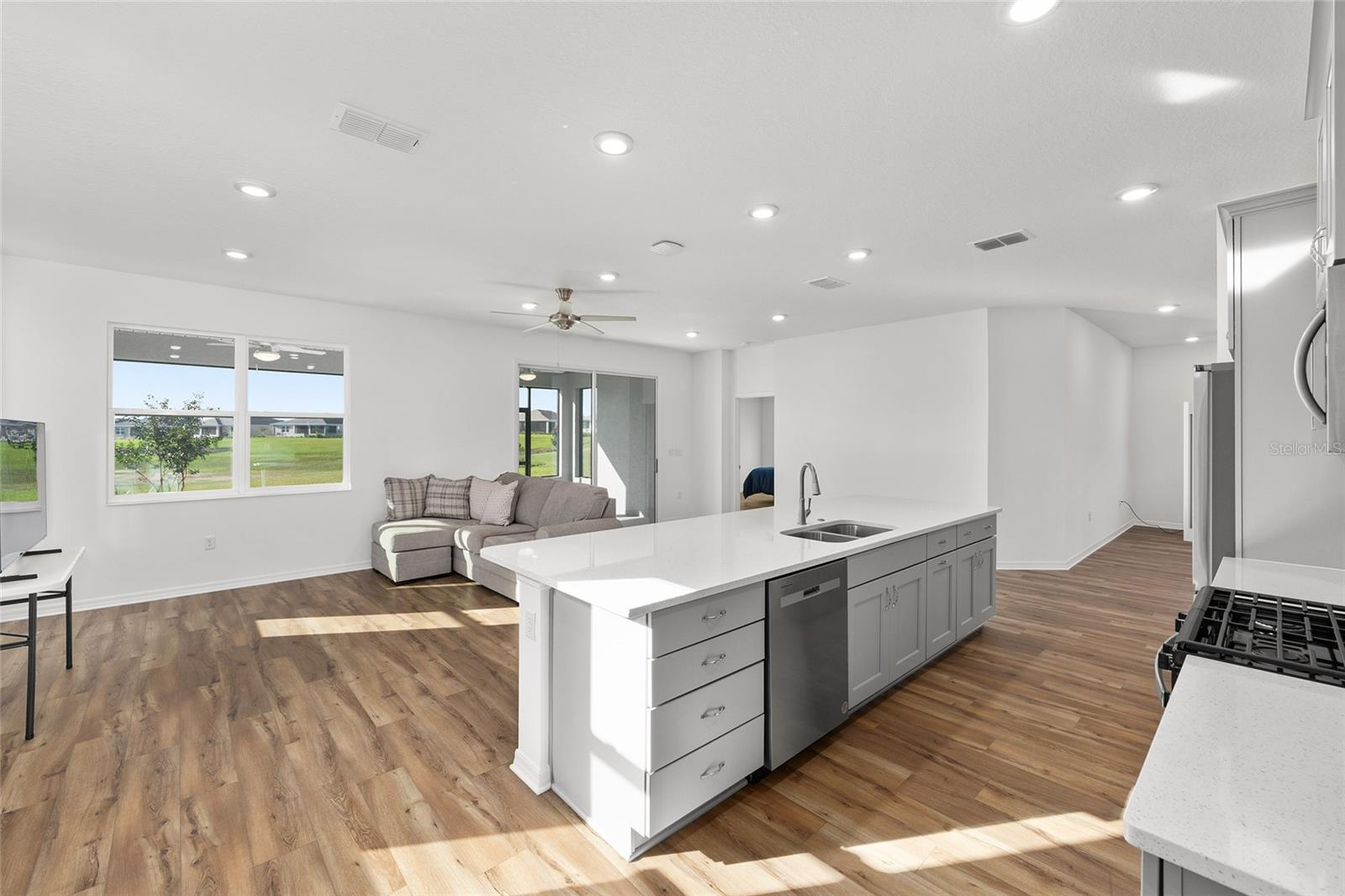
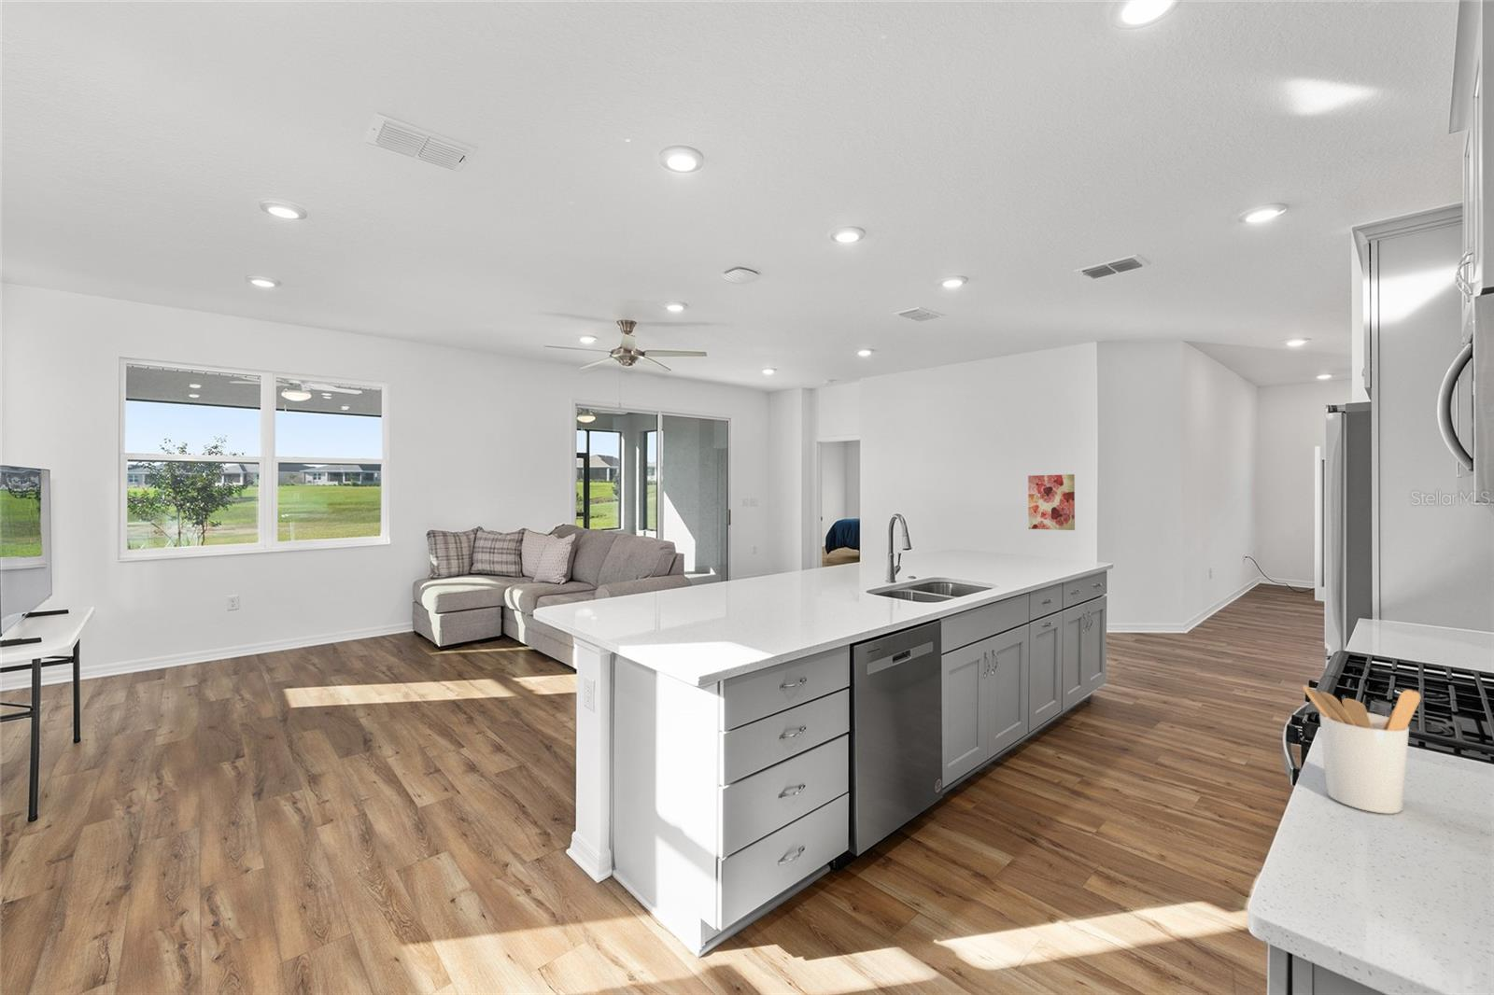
+ wall art (1051, 502)
+ utensil holder (1354, 743)
